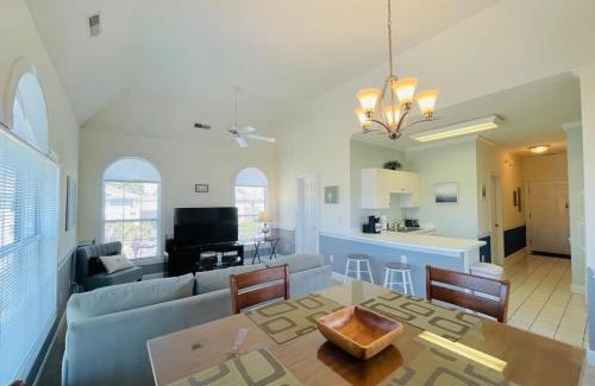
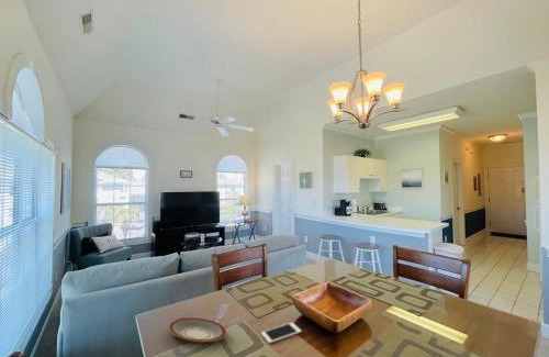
+ cell phone (281, 332)
+ plate (197, 331)
